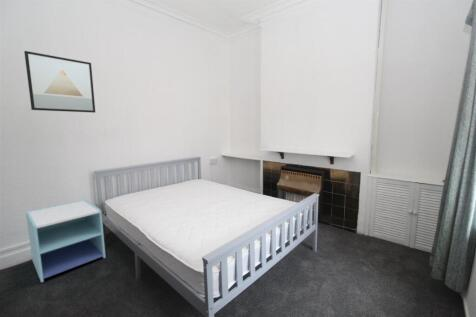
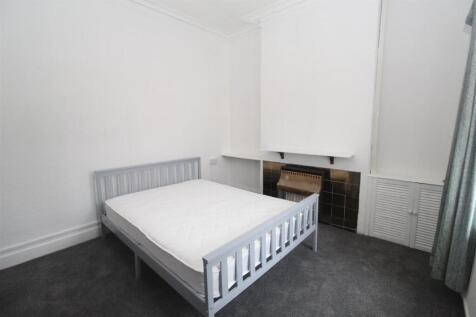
- wall art (63, 84)
- nightstand (66, 235)
